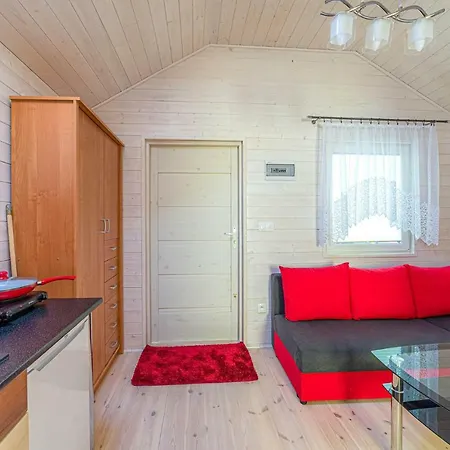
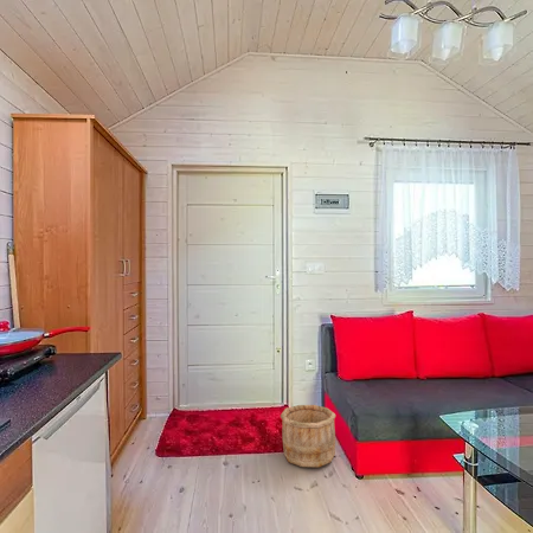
+ wooden bucket (308, 434)
